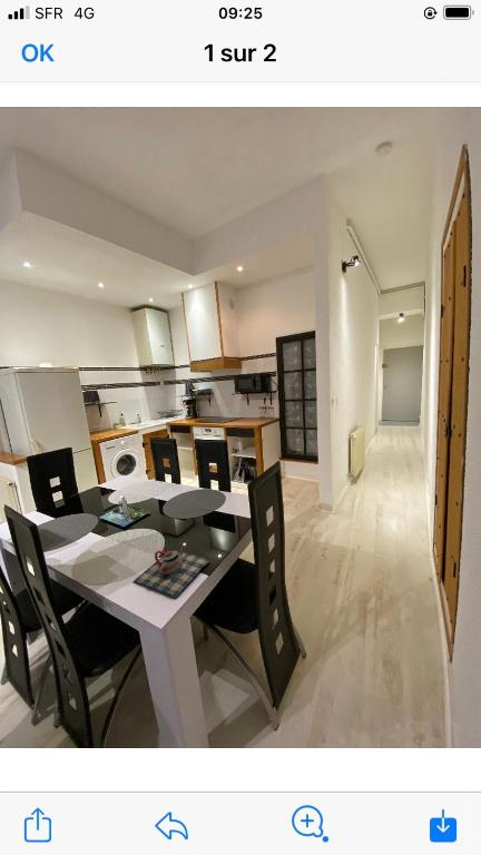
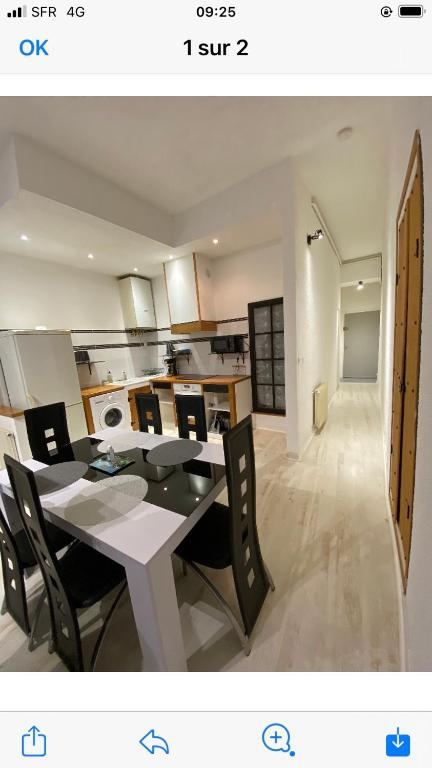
- teapot (171, 561)
